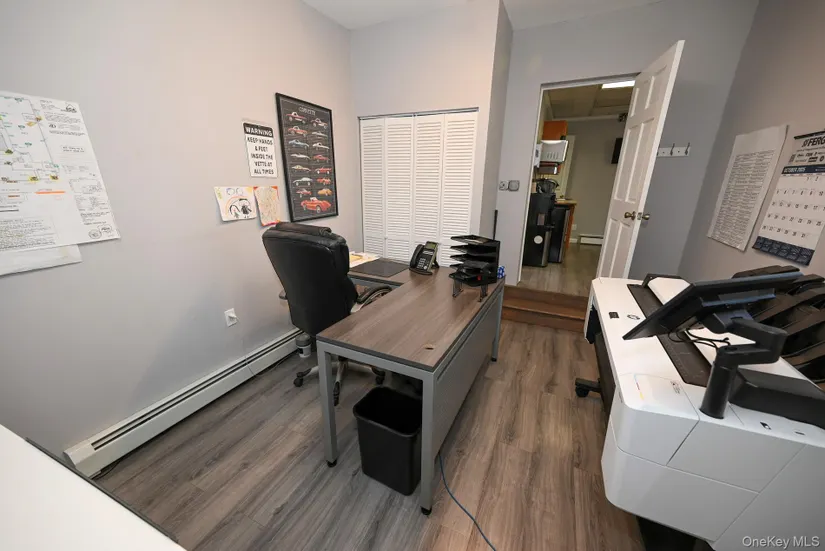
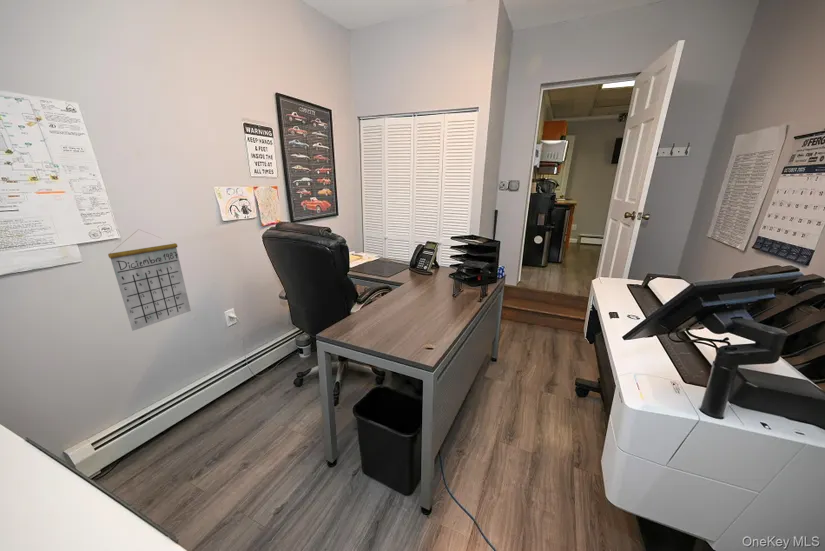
+ calendar (152, 276)
